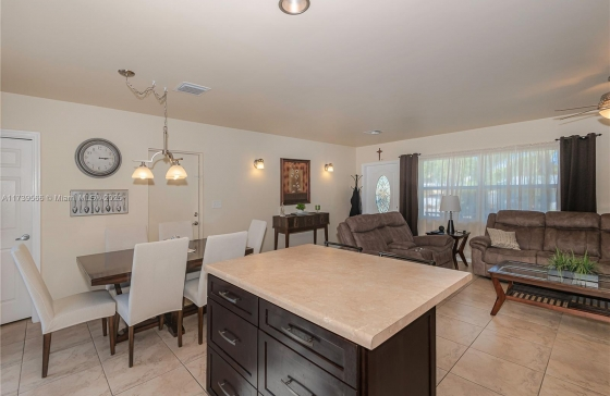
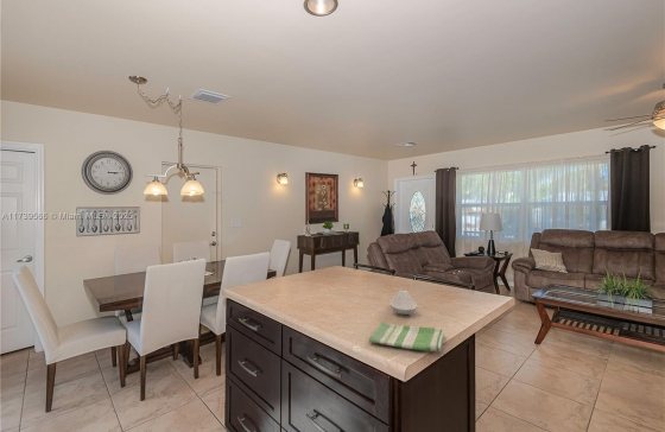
+ spoon rest (403, 300)
+ dish towel (407, 335)
